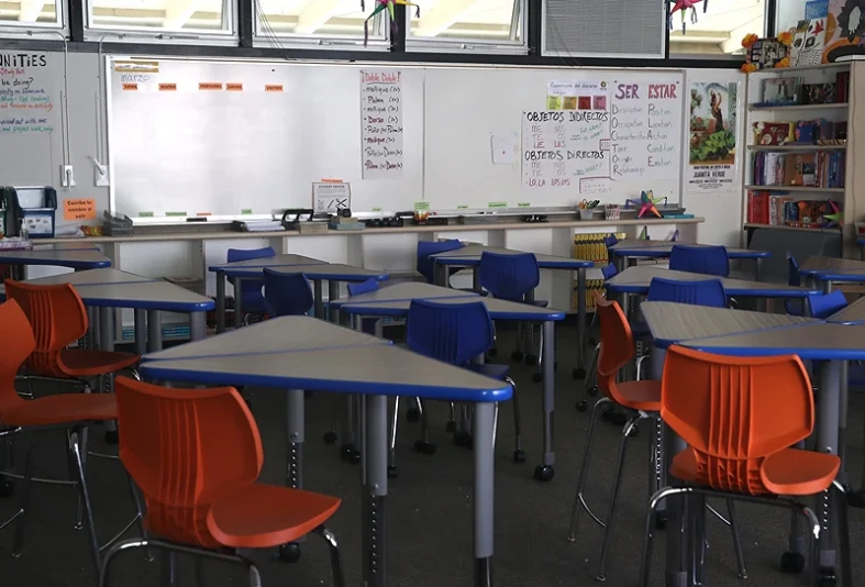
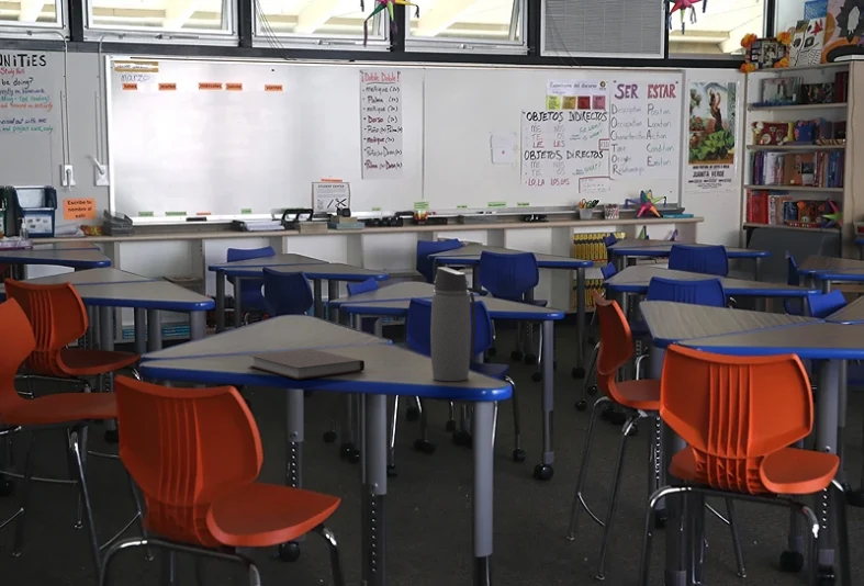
+ water bottle (451, 323)
+ notebook (305, 362)
